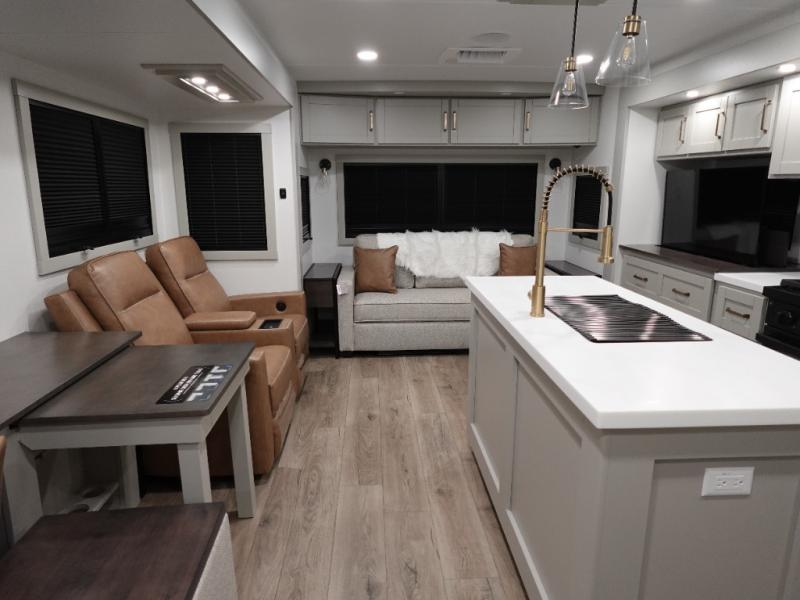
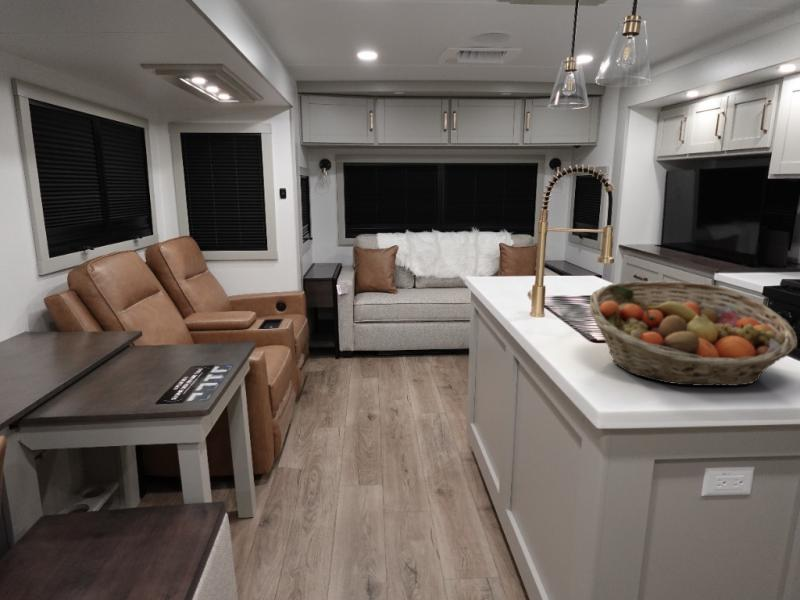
+ fruit basket (684, 329)
